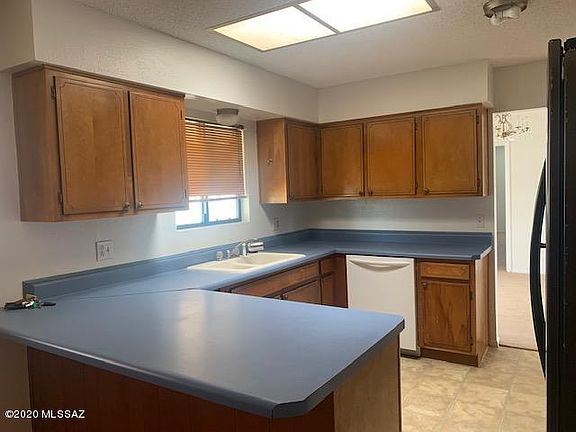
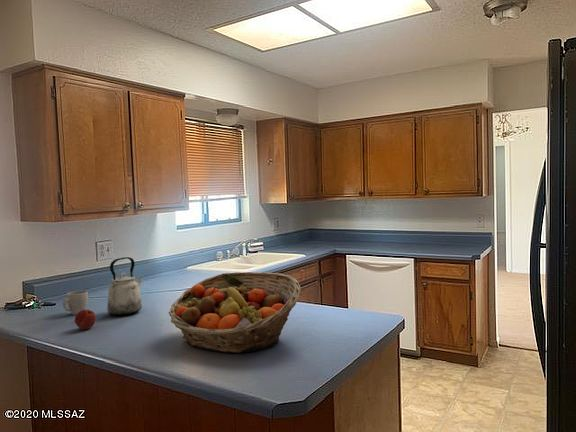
+ mug (74, 303)
+ kettle (128, 284)
+ fruit basket (235, 308)
+ apple (84, 319)
